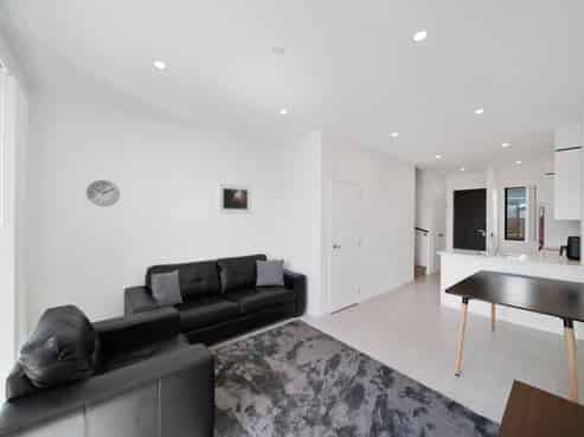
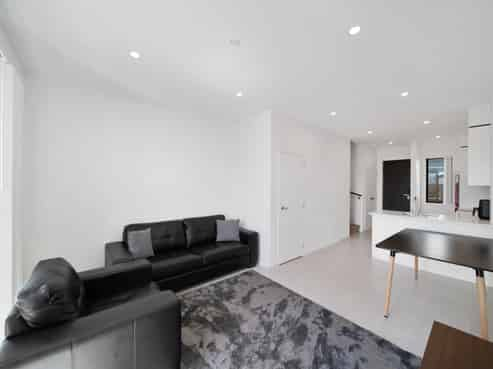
- wall clock (103, 193)
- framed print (235, 199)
